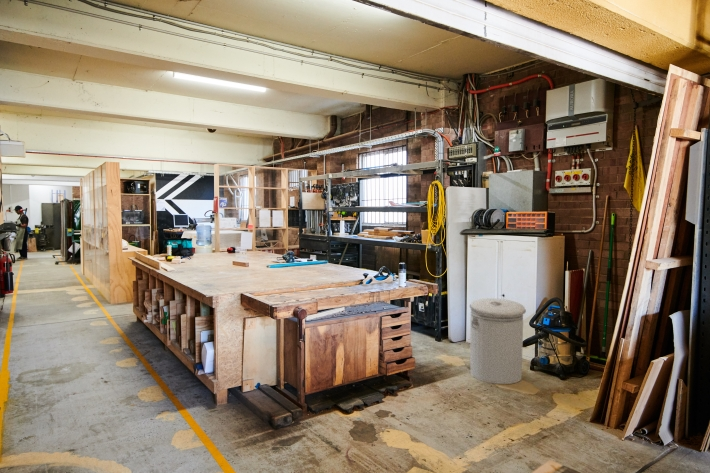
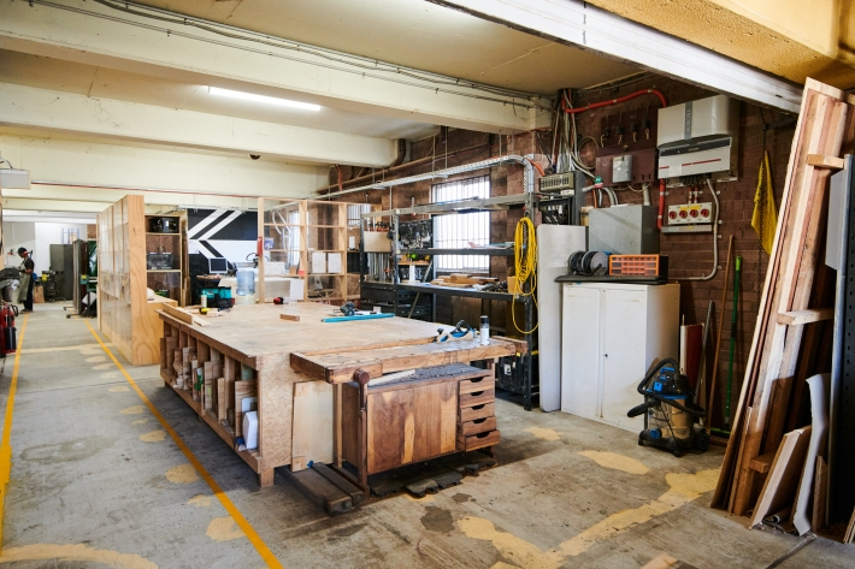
- can (496, 338)
